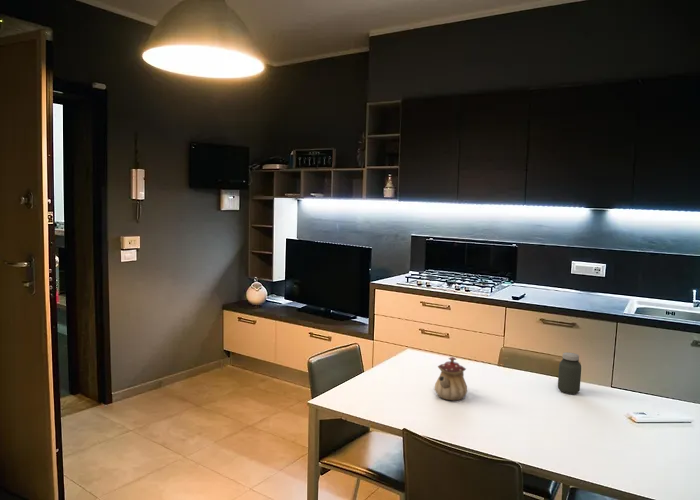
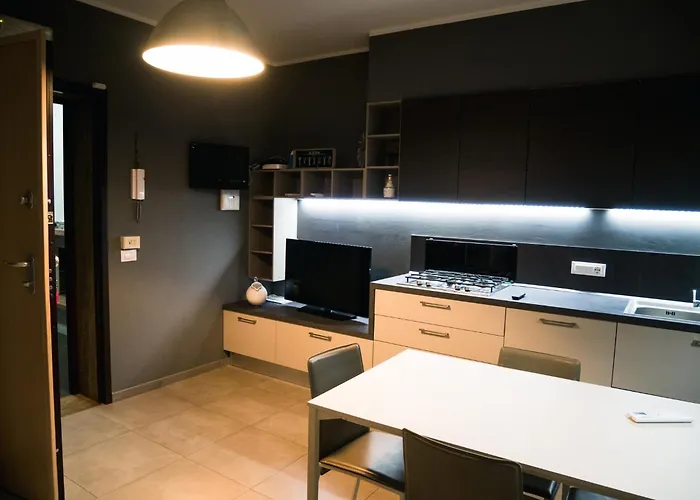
- teapot (452, 375)
- jar (569, 372)
